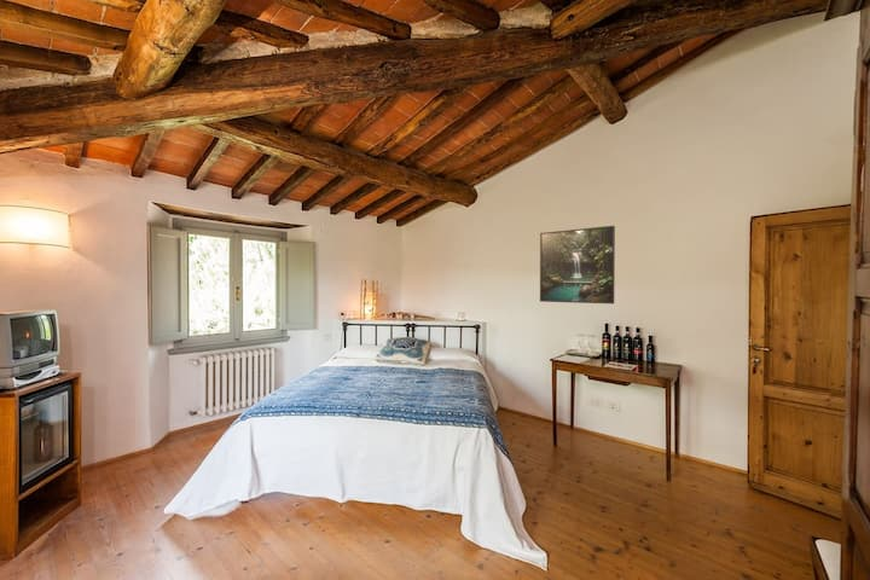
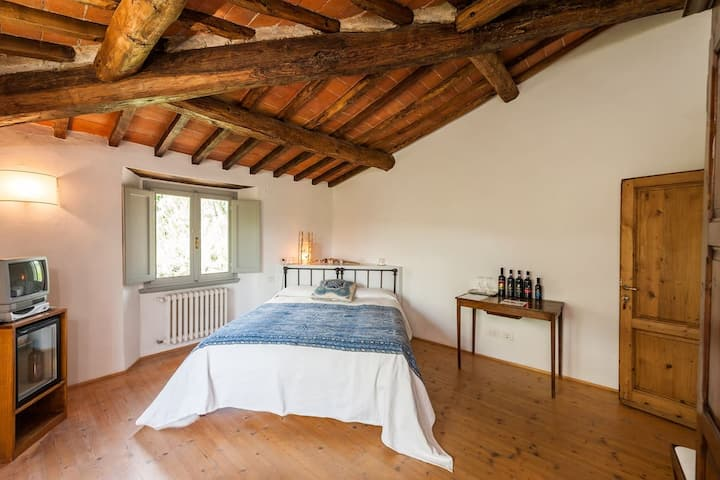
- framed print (574, 266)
